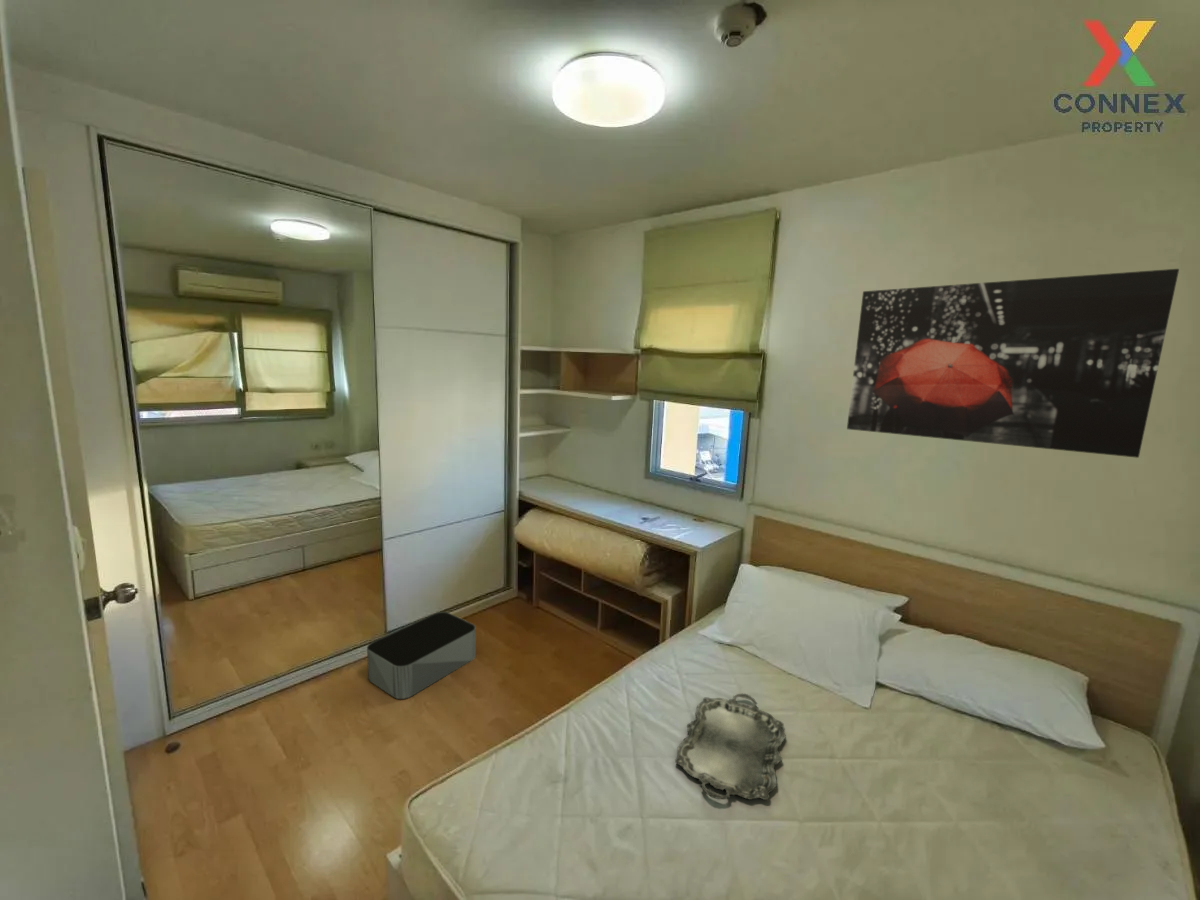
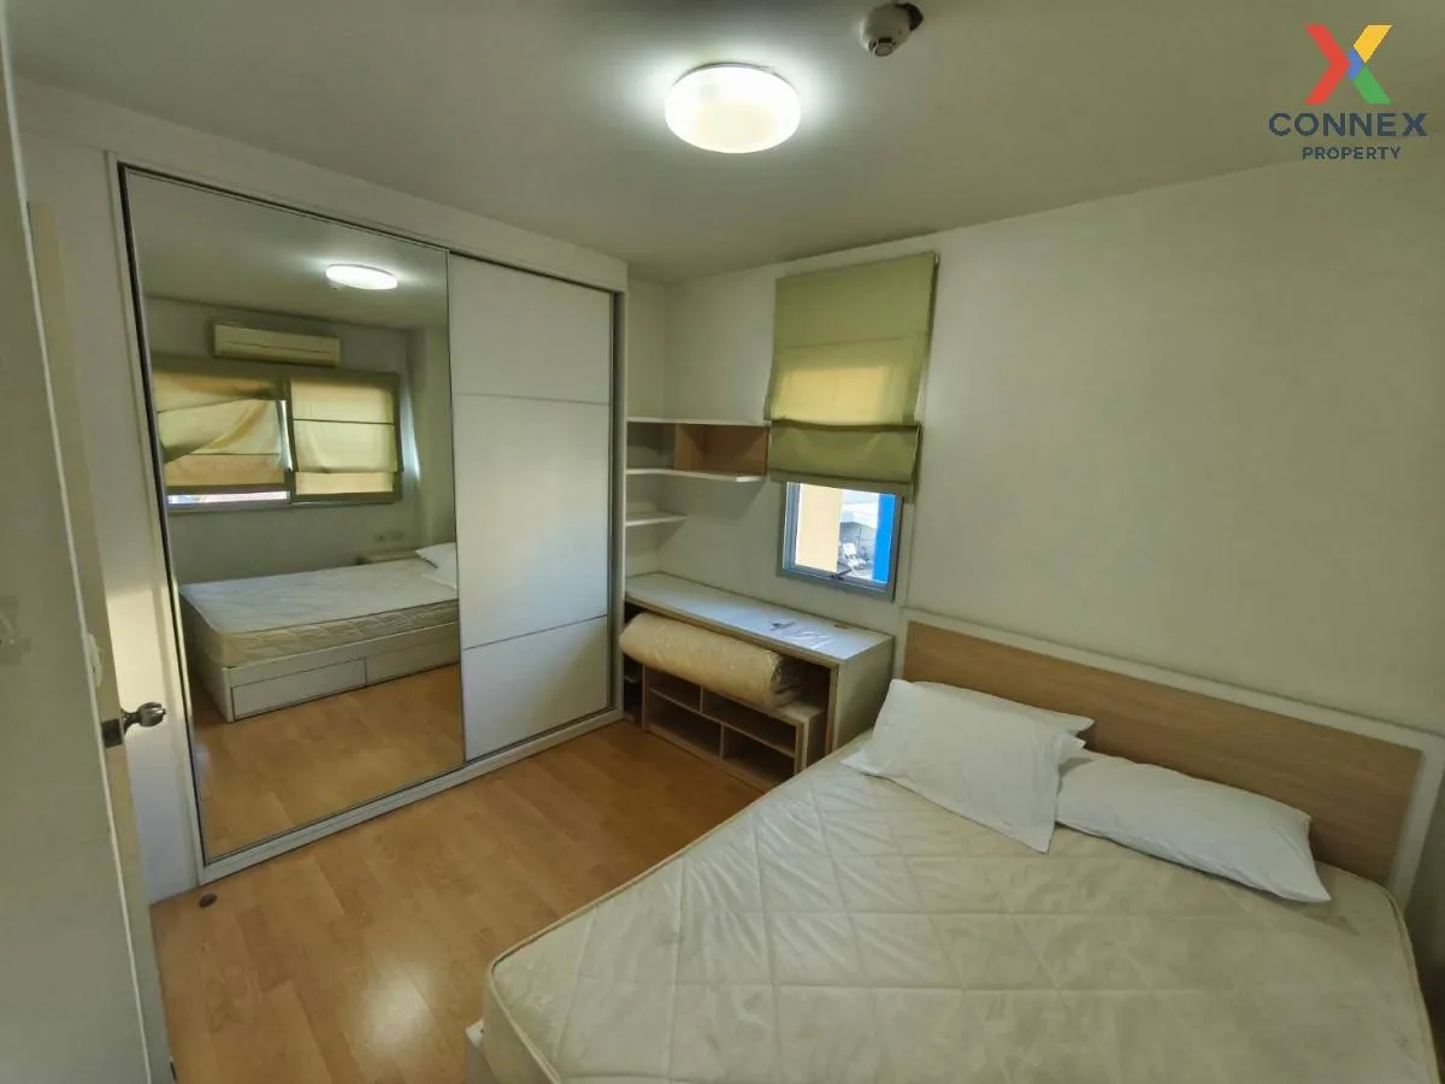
- serving tray (732, 742)
- wall art (983, 363)
- storage bin (424, 651)
